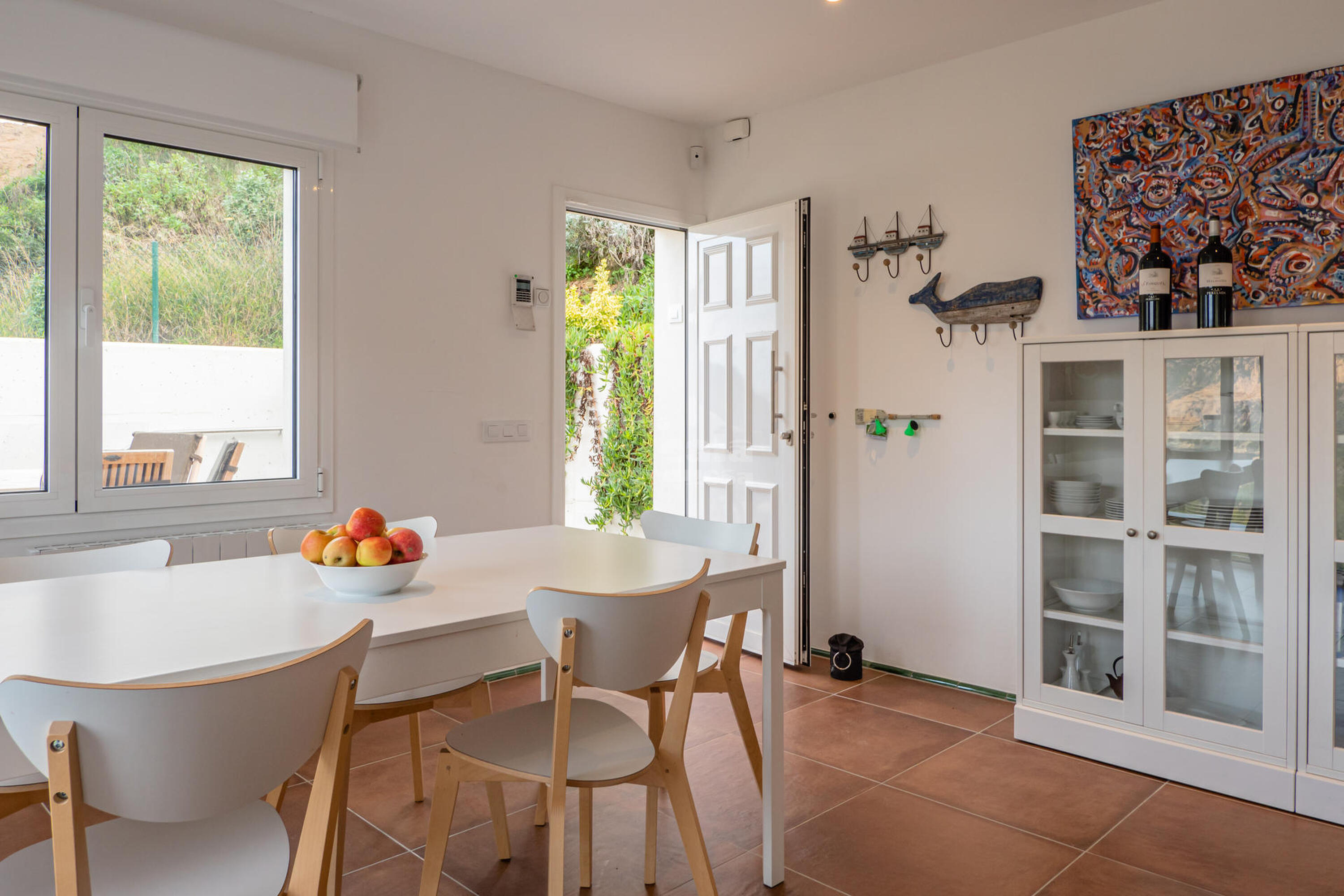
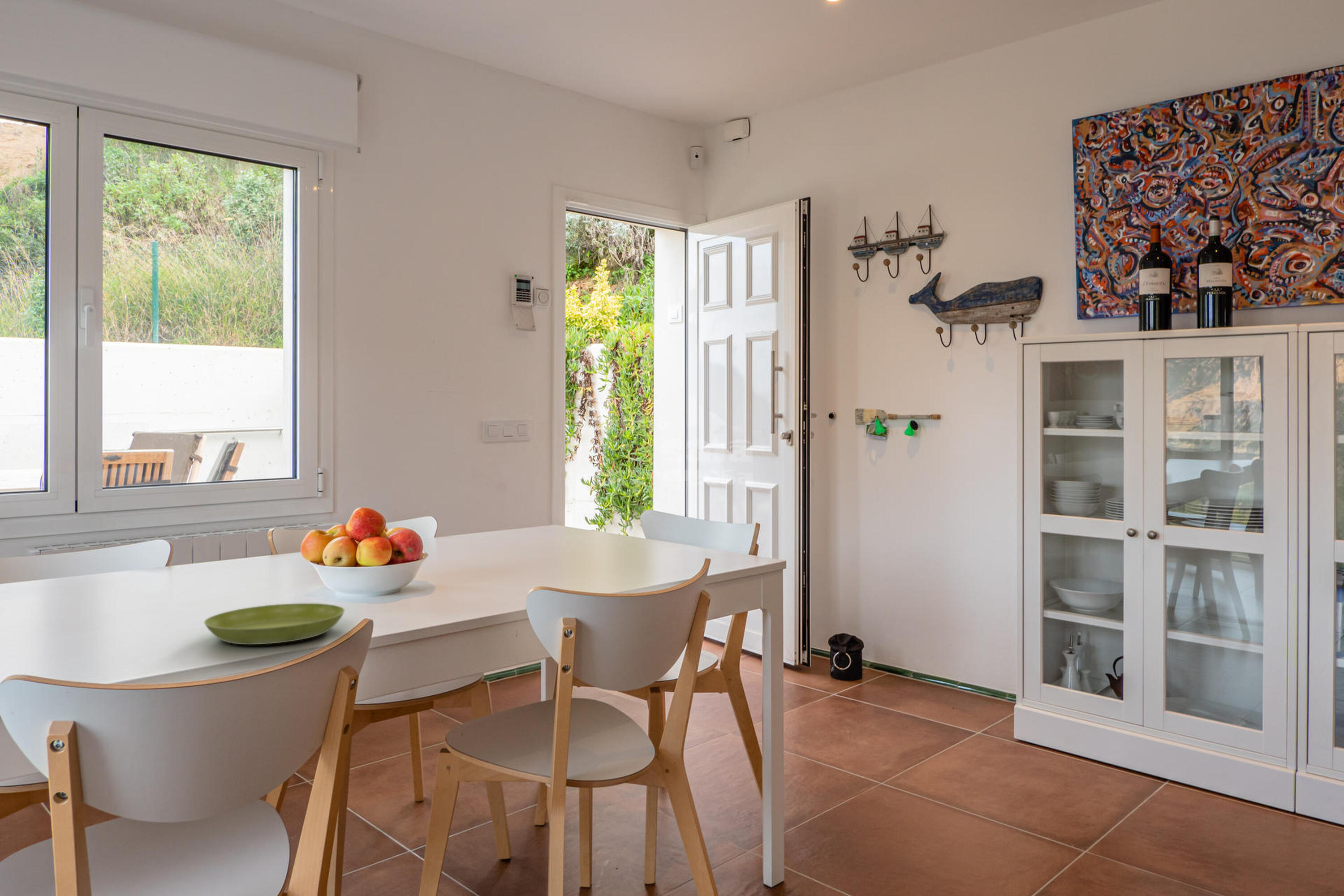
+ saucer (276, 624)
